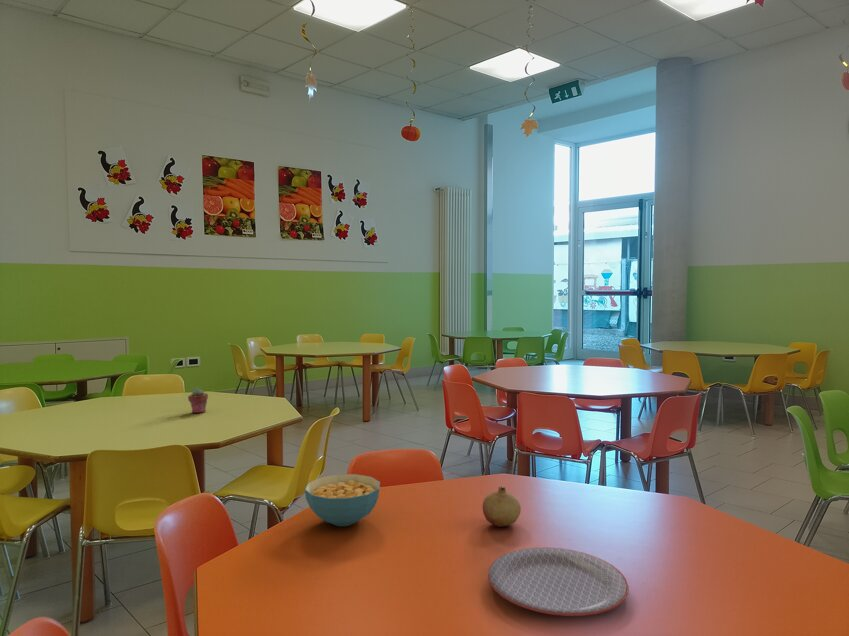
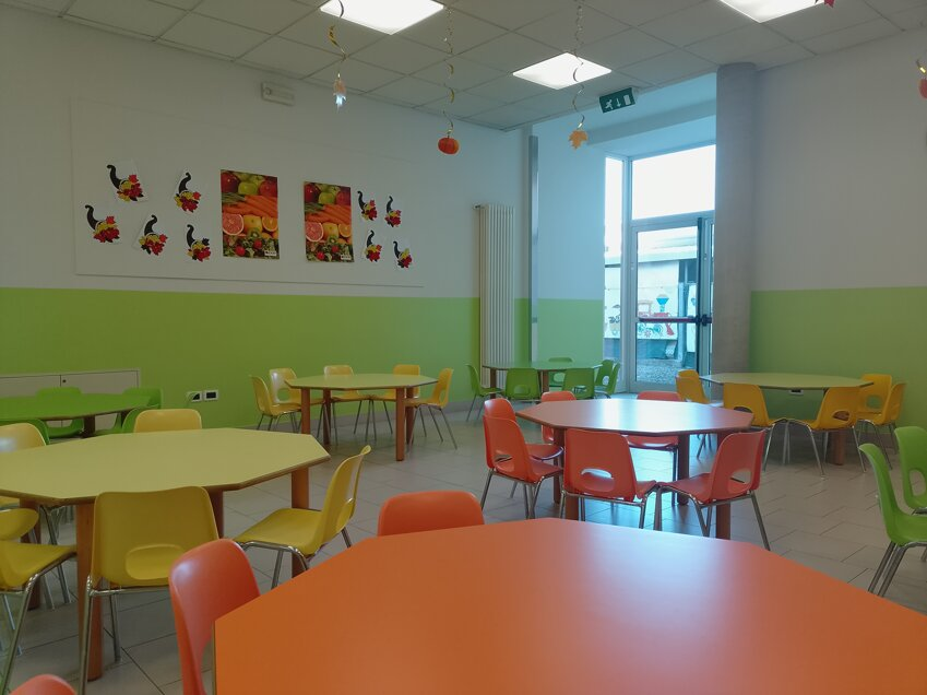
- cereal bowl (343, 503)
- fruit (501, 505)
- potted succulent (198, 399)
- plate (556, 582)
